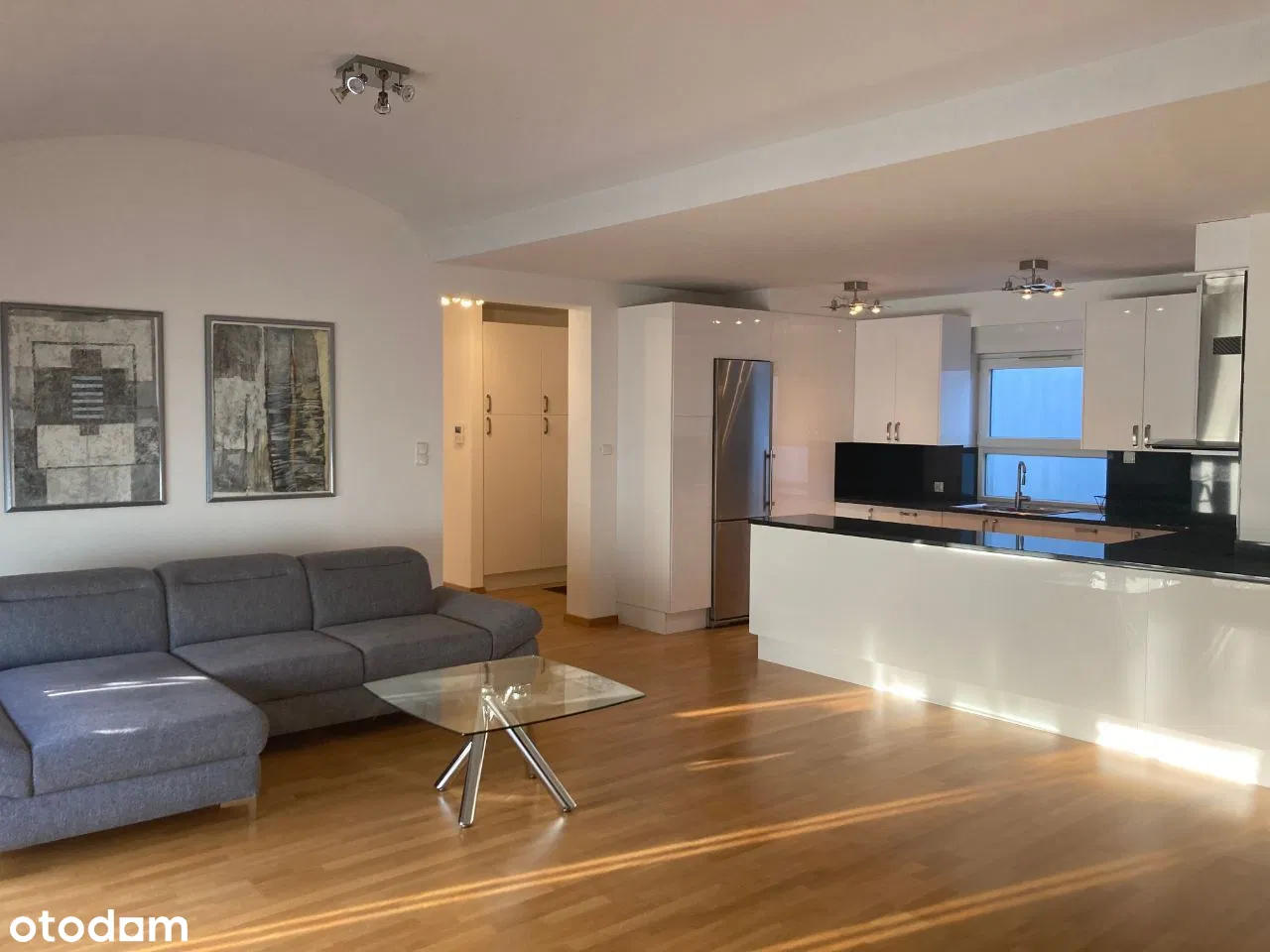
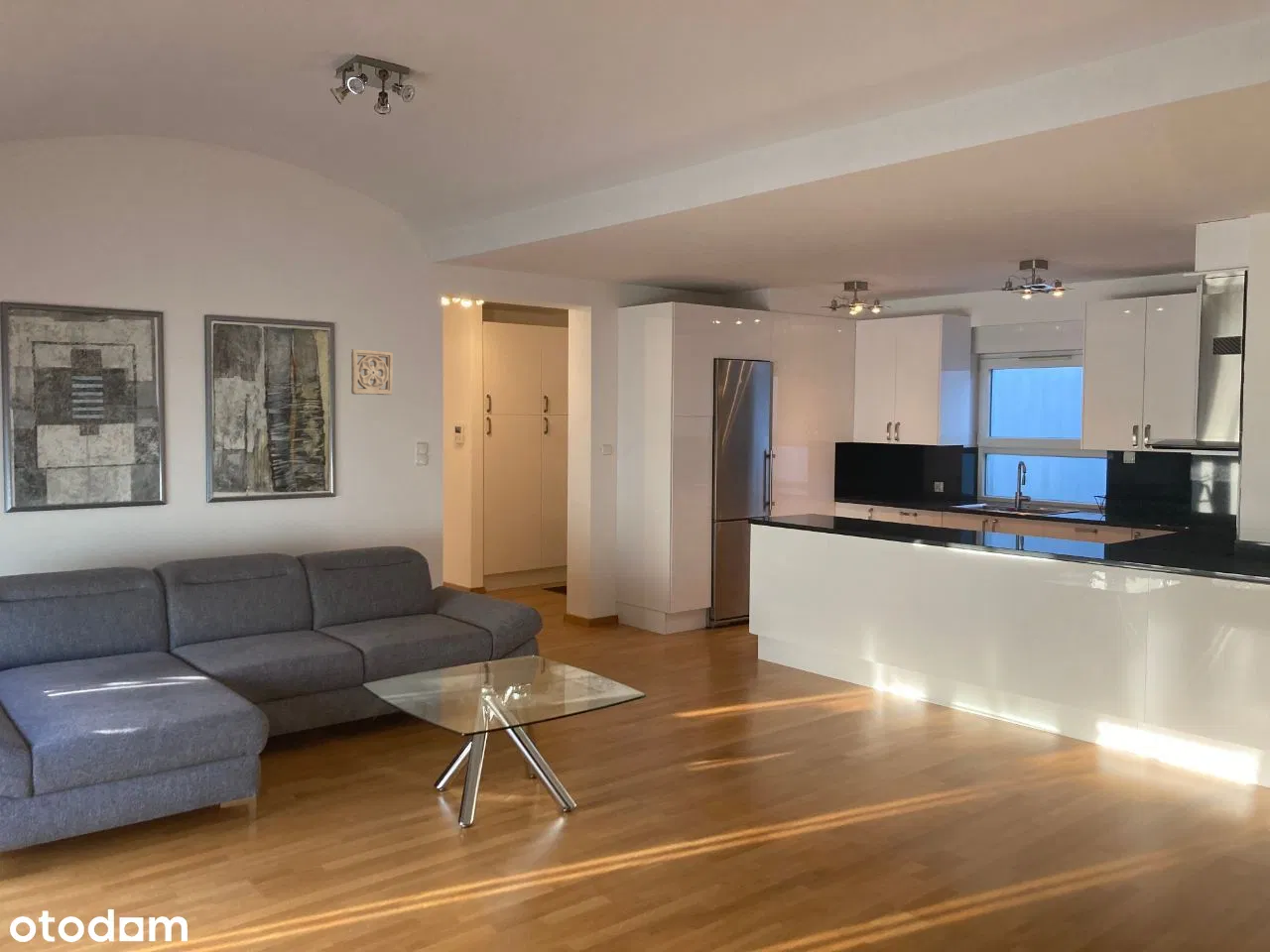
+ wall ornament (372, 373)
